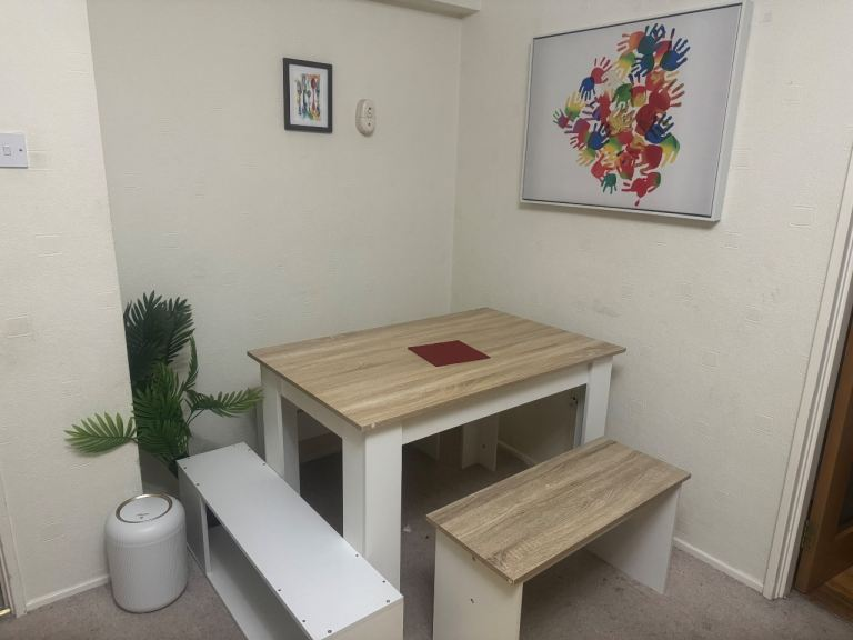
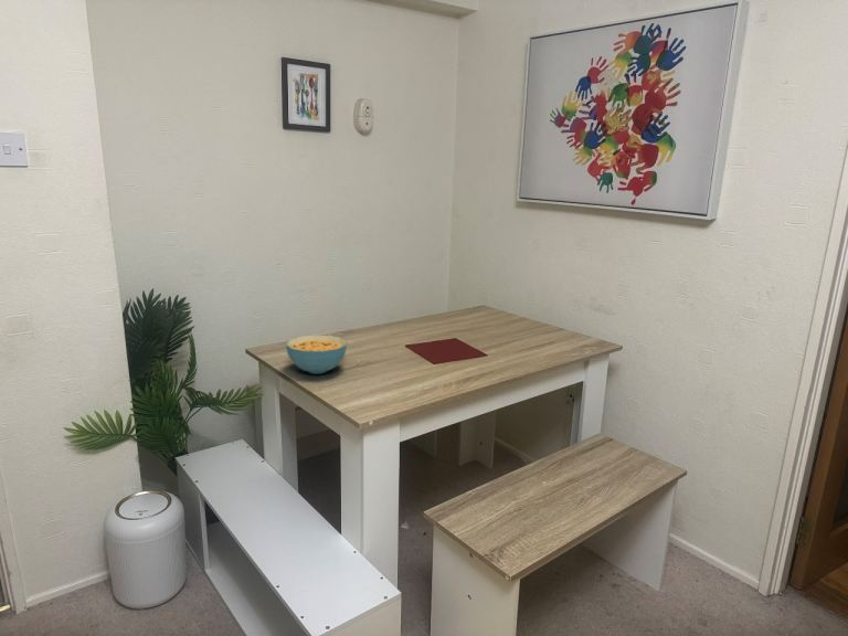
+ cereal bowl (317, 357)
